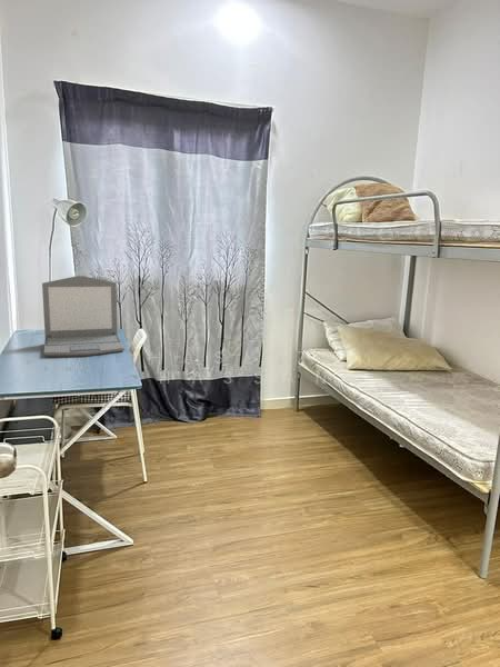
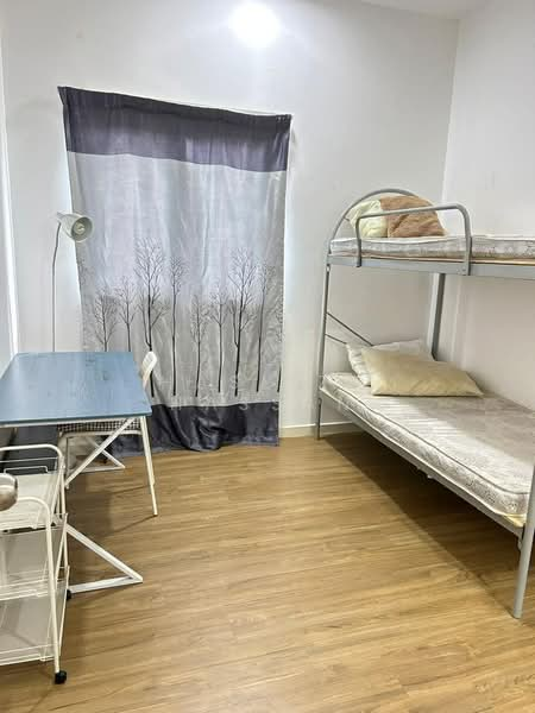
- laptop (82, 313)
